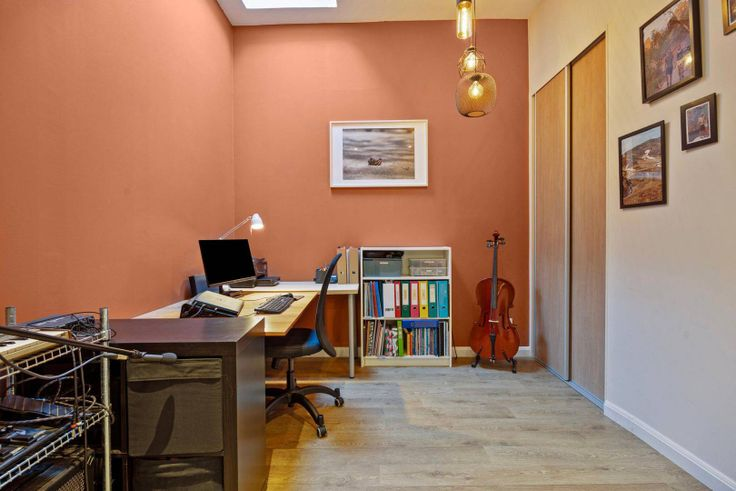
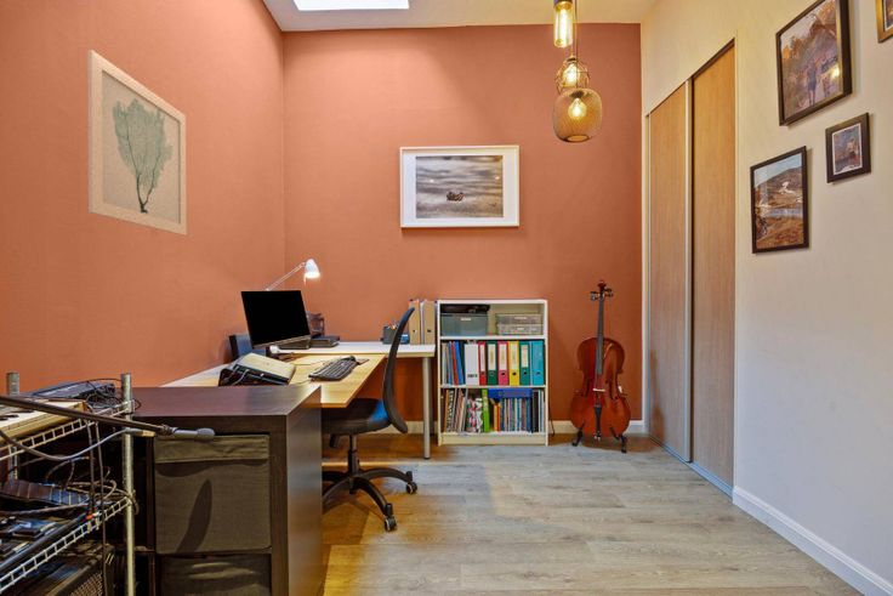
+ wall art (144, 157)
